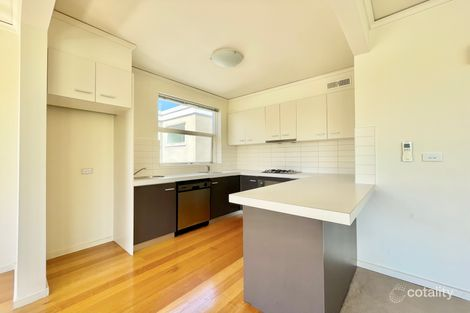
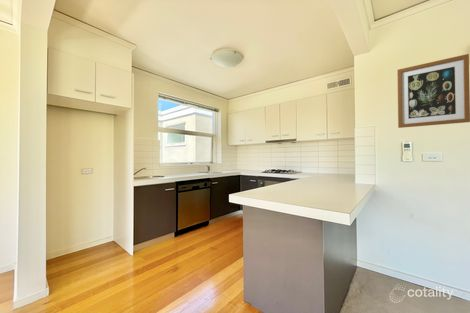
+ wall art (430, 93)
